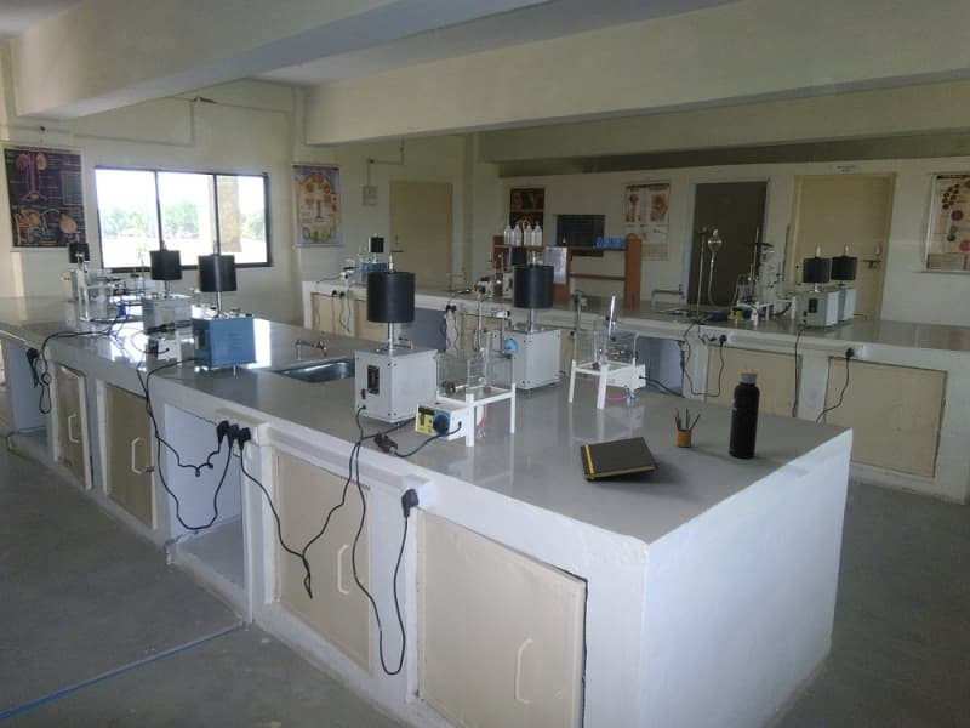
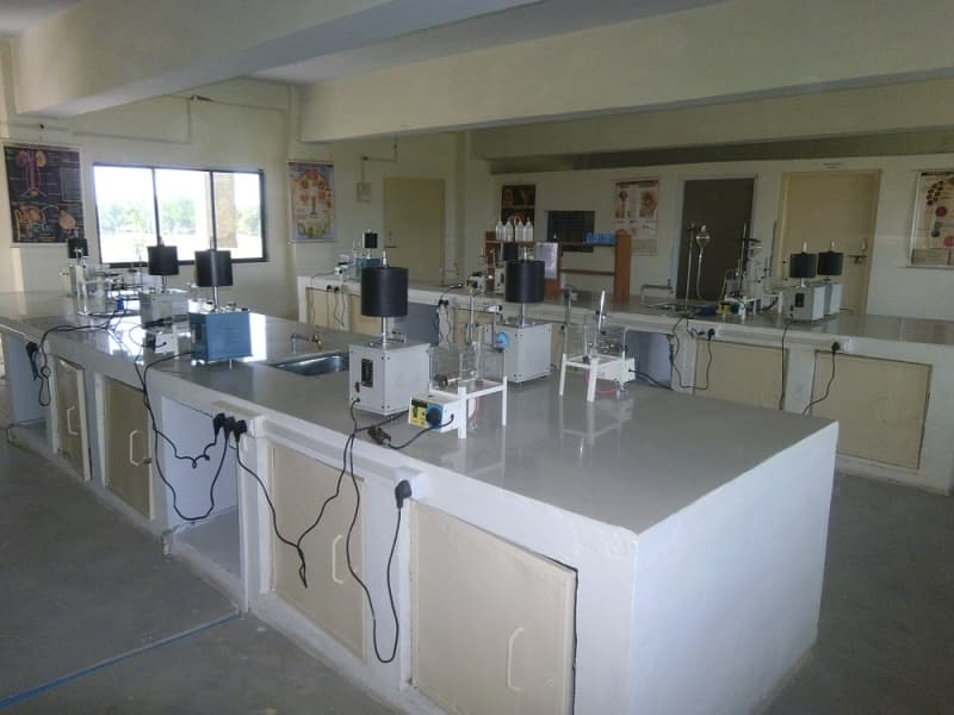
- notepad (615, 456)
- pencil box (686, 426)
- water bottle (744, 409)
